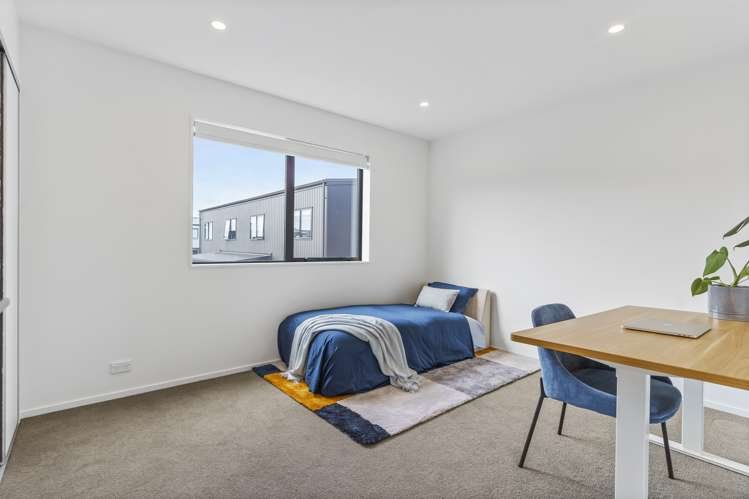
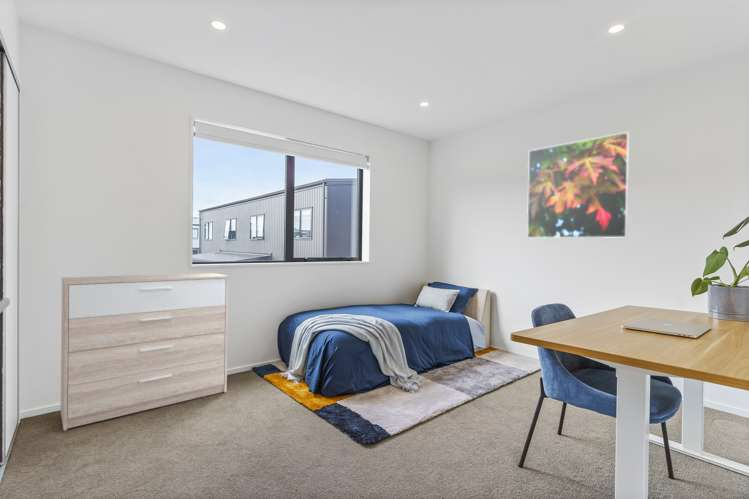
+ sideboard (150, 339)
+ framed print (573, 190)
